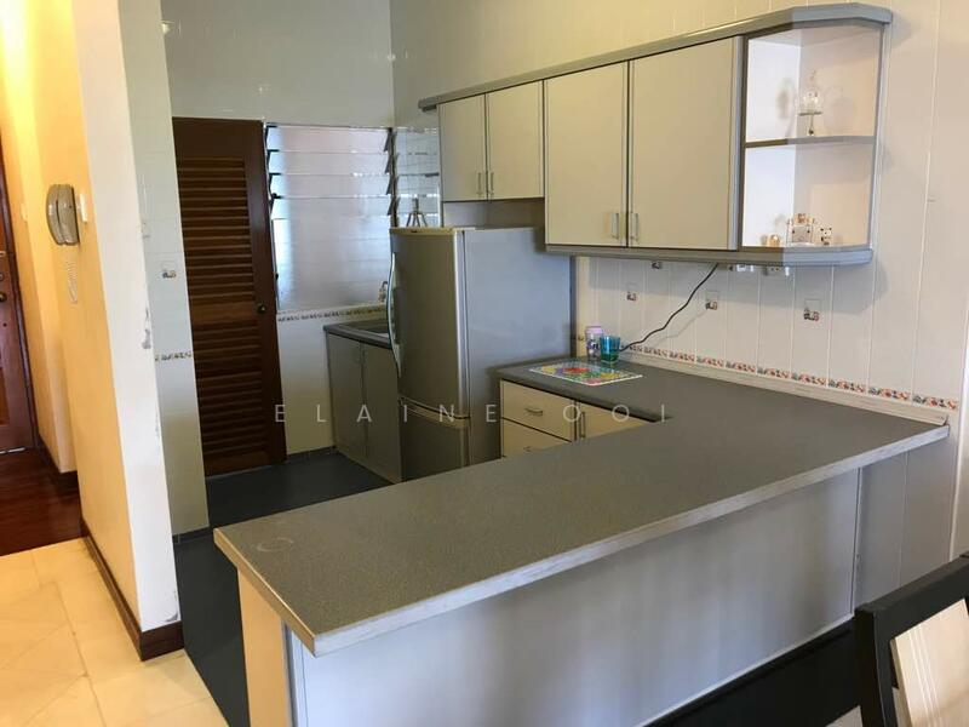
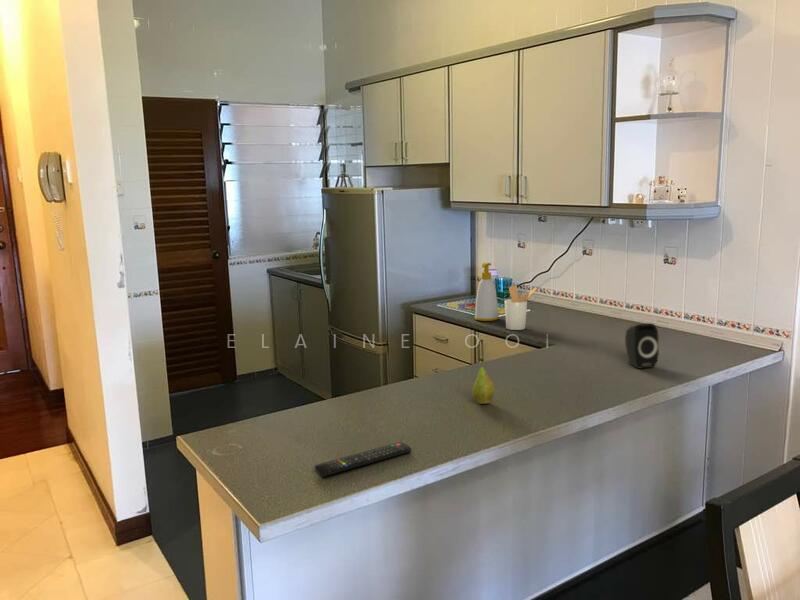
+ remote control (365, 459)
+ speaker (639, 343)
+ utensil holder (521, 307)
+ fruit (483, 383)
+ soap bottle (486, 291)
